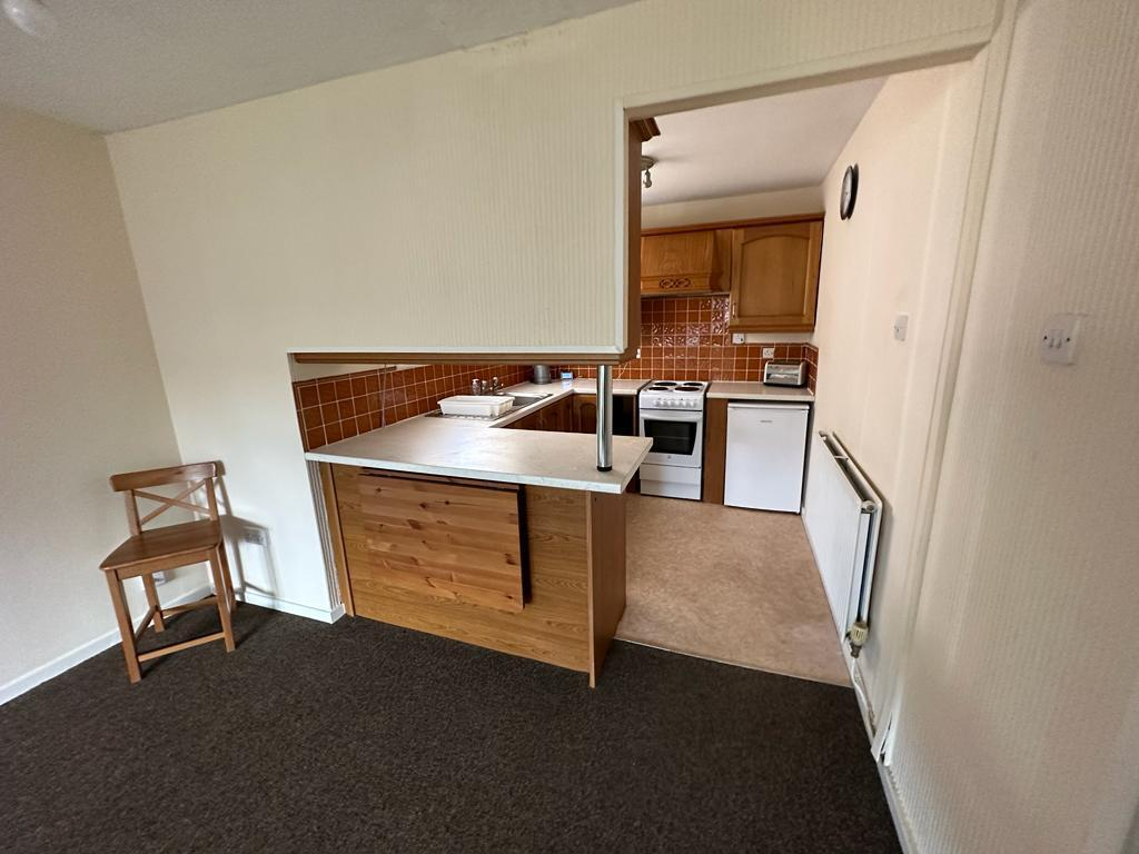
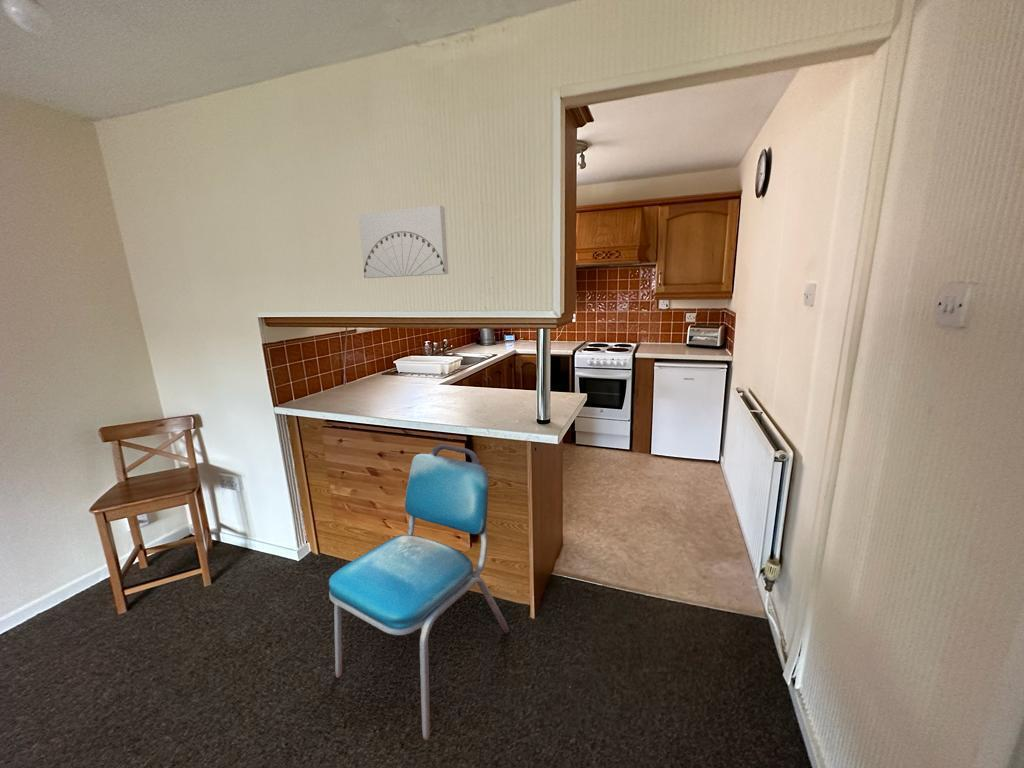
+ wall art (402, 243)
+ dining chair (419, 565)
